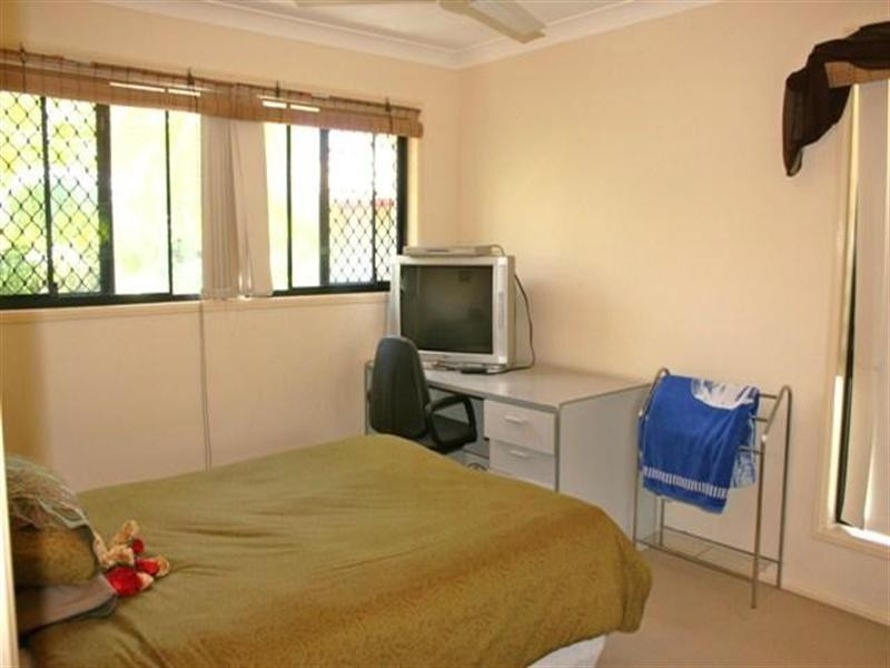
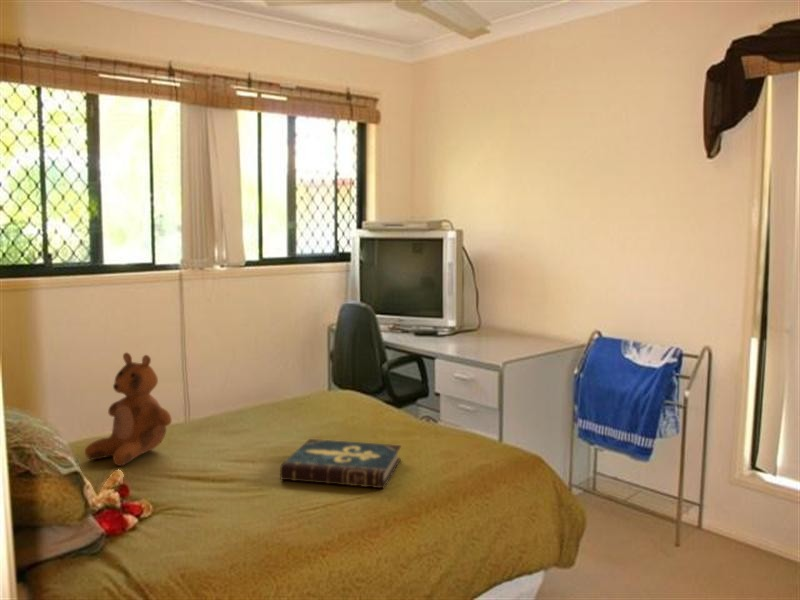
+ book (343, 462)
+ teddy bear (126, 405)
